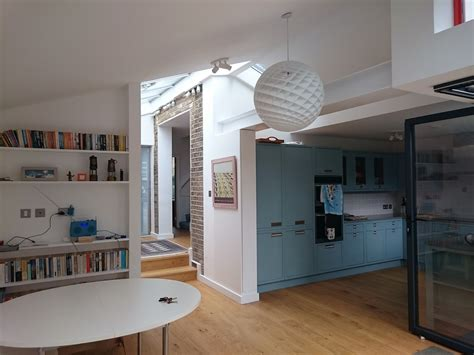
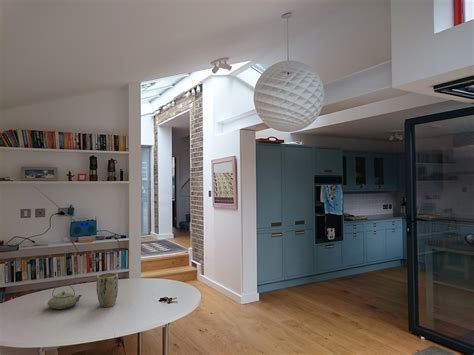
+ plant pot (107, 289)
+ teapot (65, 294)
